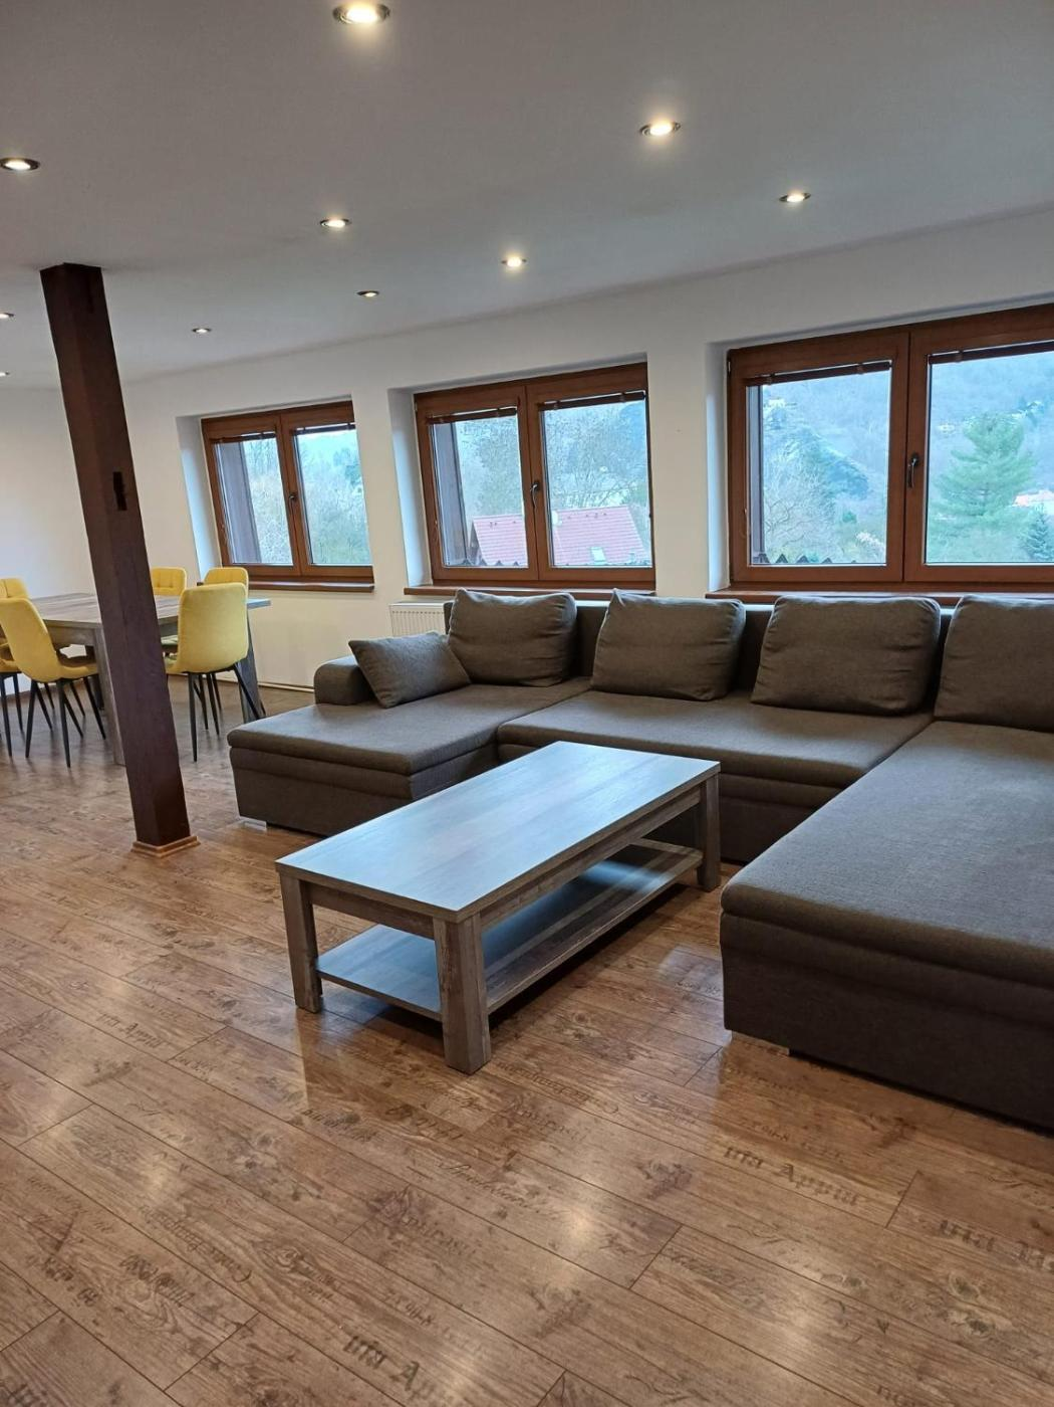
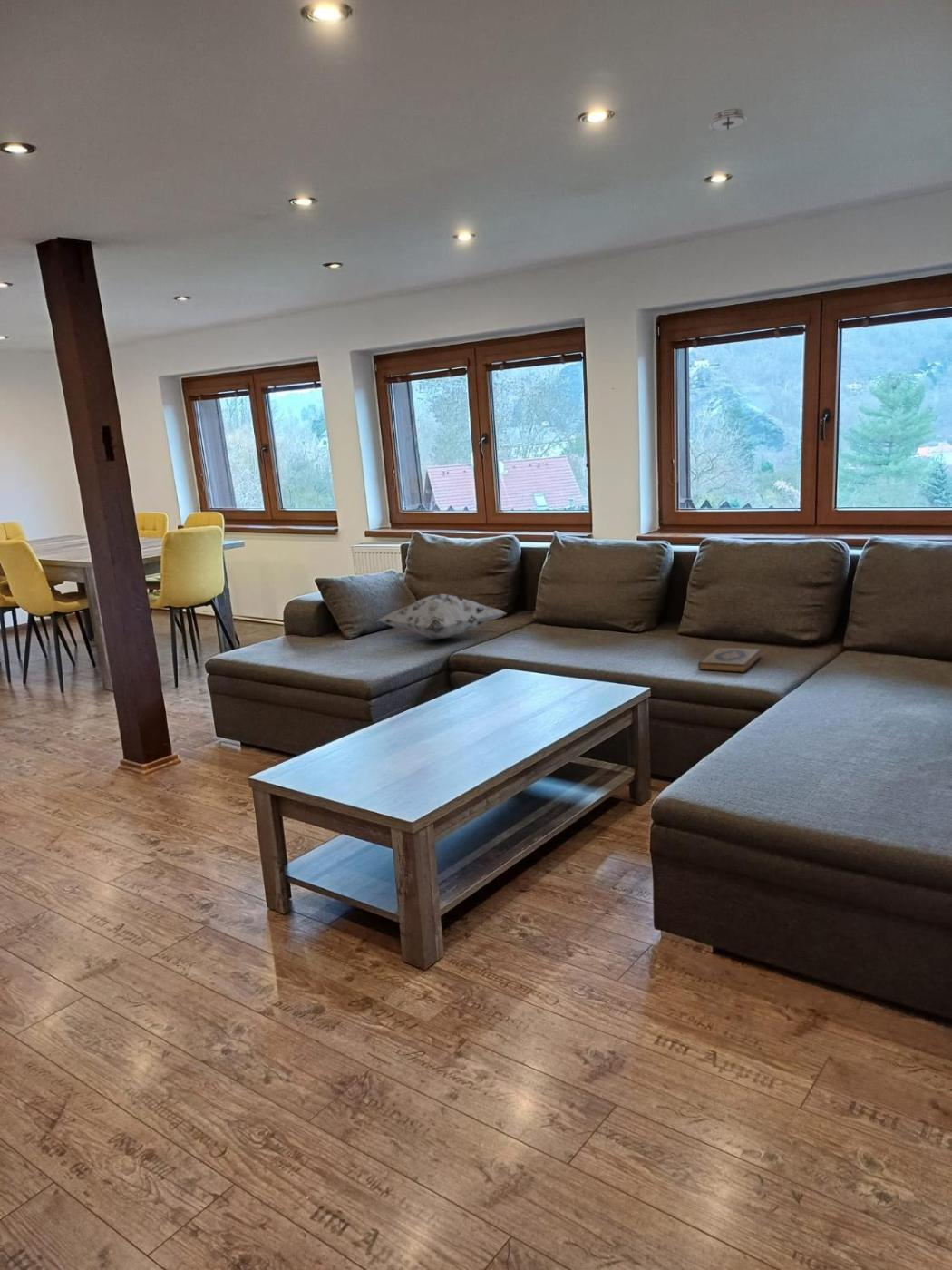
+ decorative pillow (441, 617)
+ hardback book (730, 659)
+ smoke detector (726, 119)
